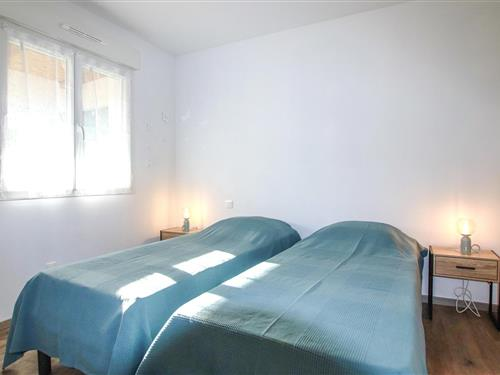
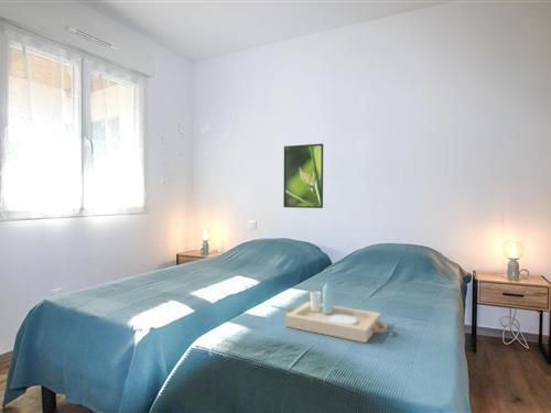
+ serving tray (333, 306)
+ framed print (302, 176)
